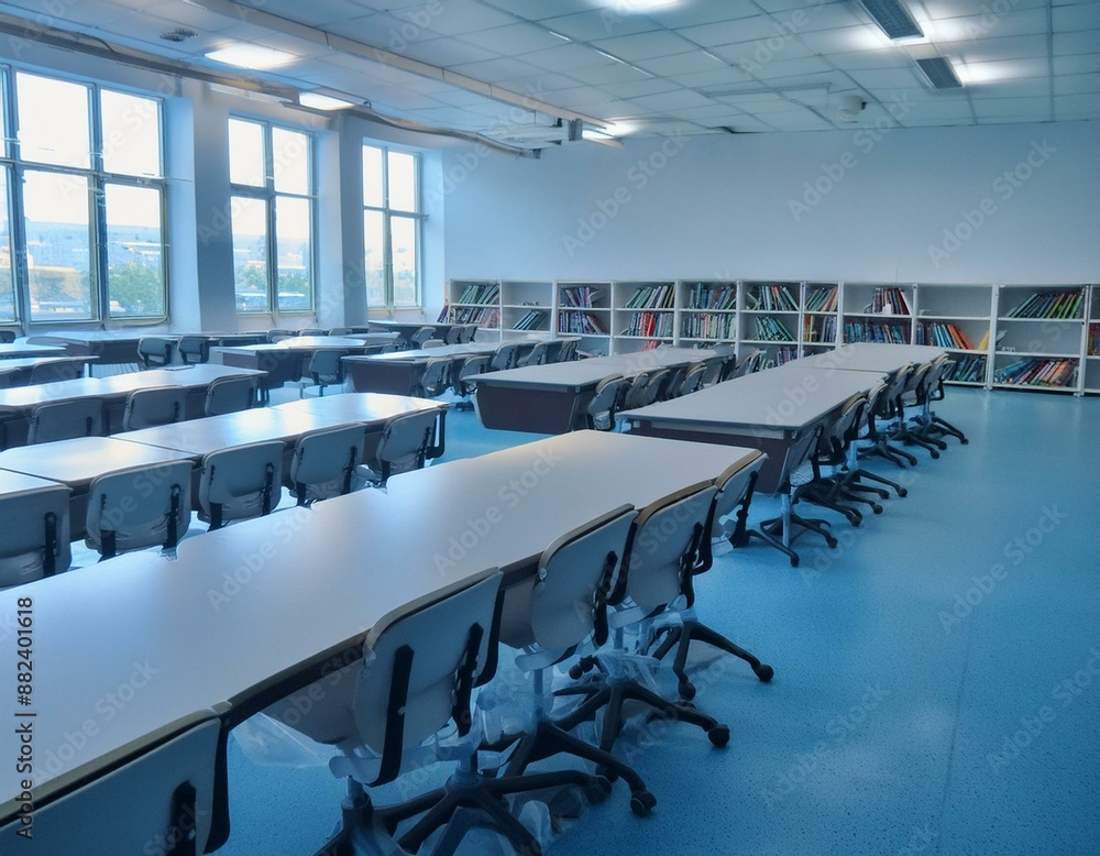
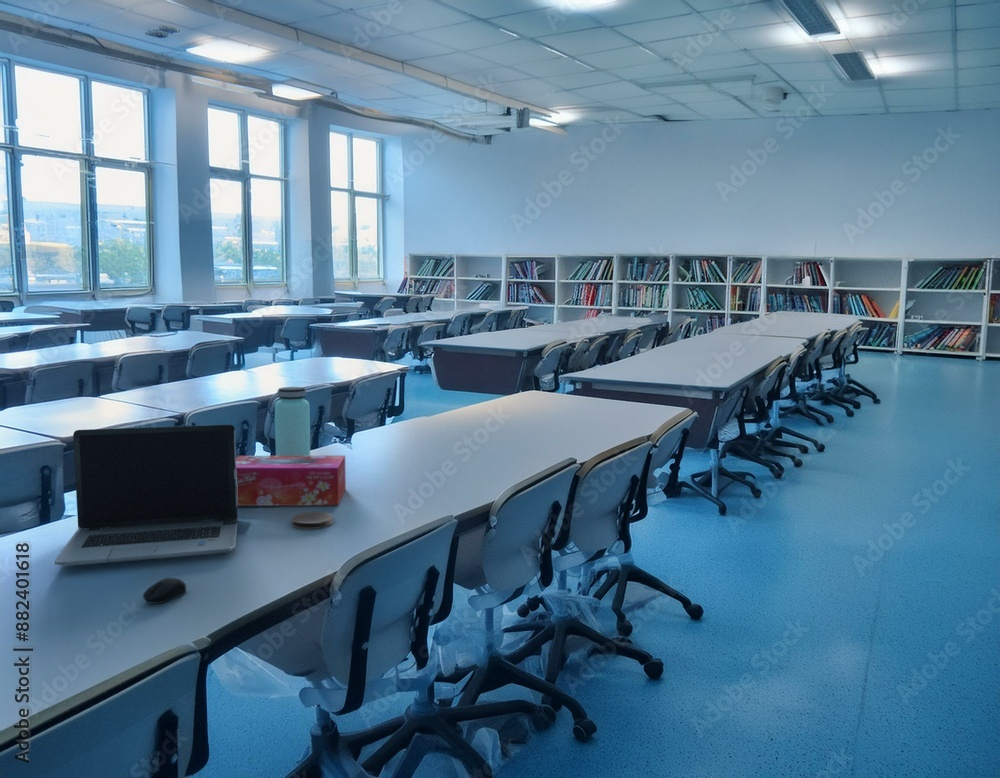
+ bottle (292, 429)
+ tissue box (287, 479)
+ computer mouse (165, 589)
+ coaster (312, 520)
+ laptop computer (152, 491)
